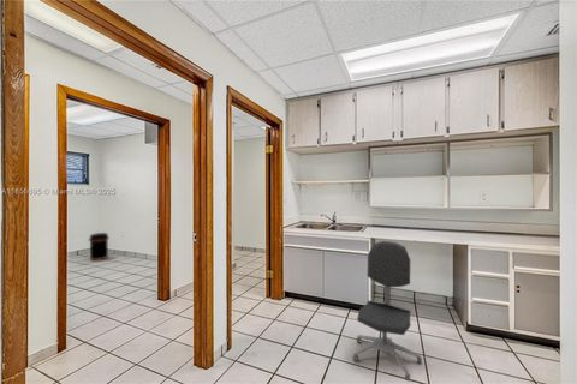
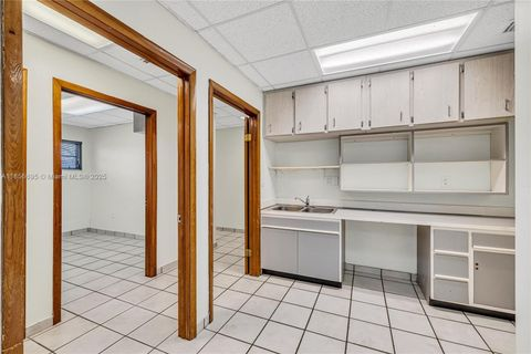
- trash can (99, 246)
- office chair (385, 300)
